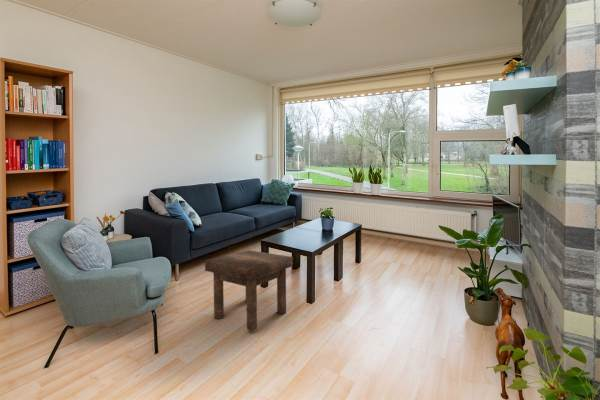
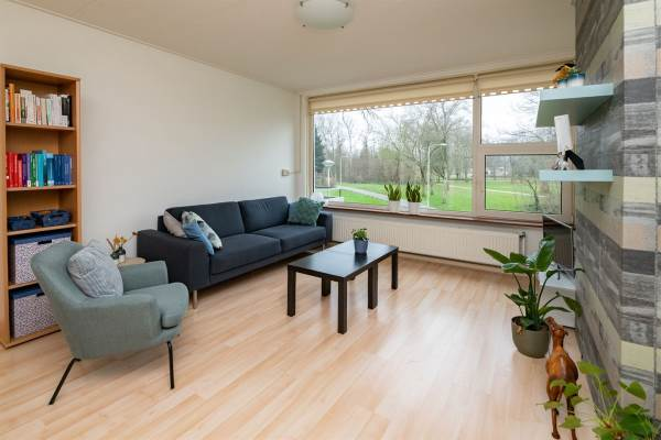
- stool (250, 286)
